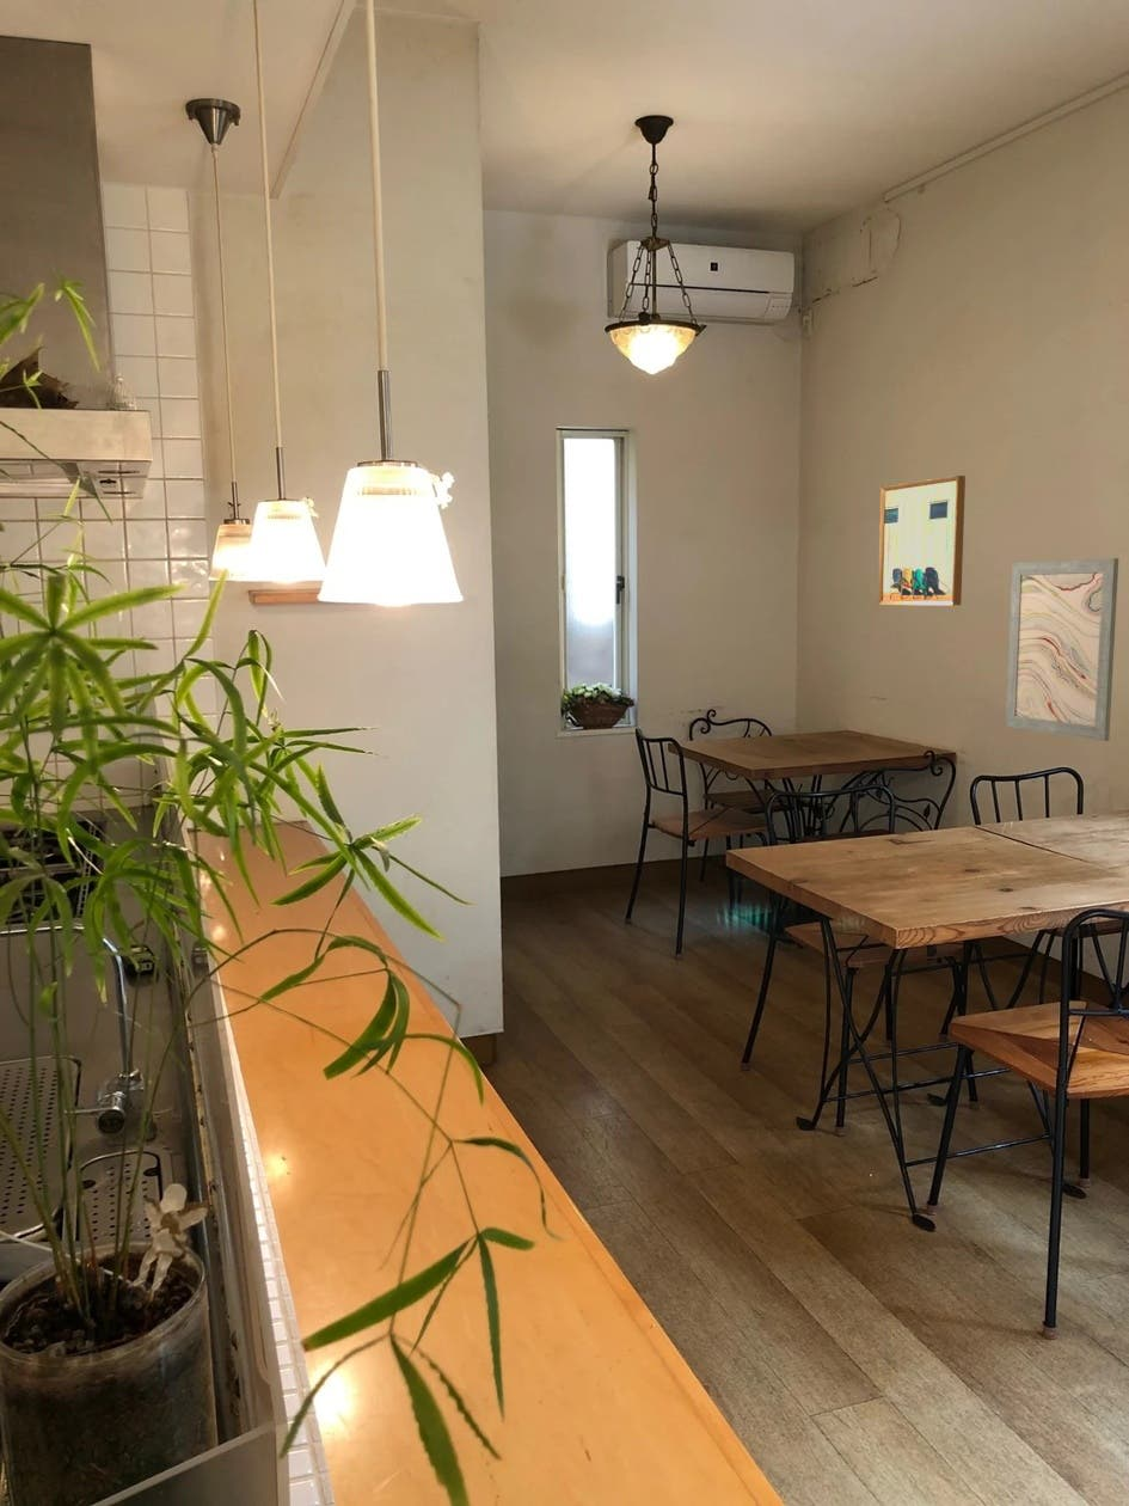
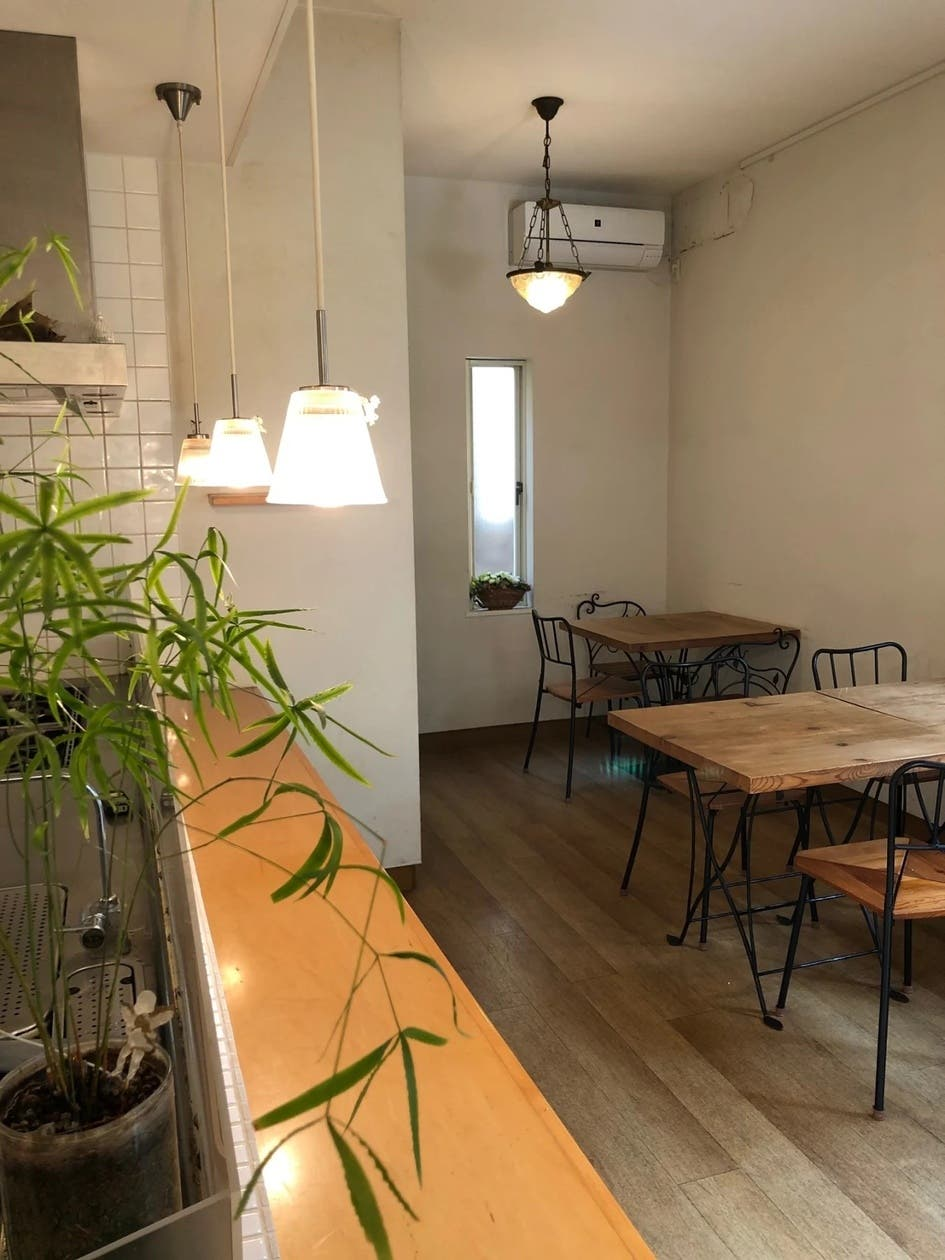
- wall art (919, 544)
- wall art (1059, 648)
